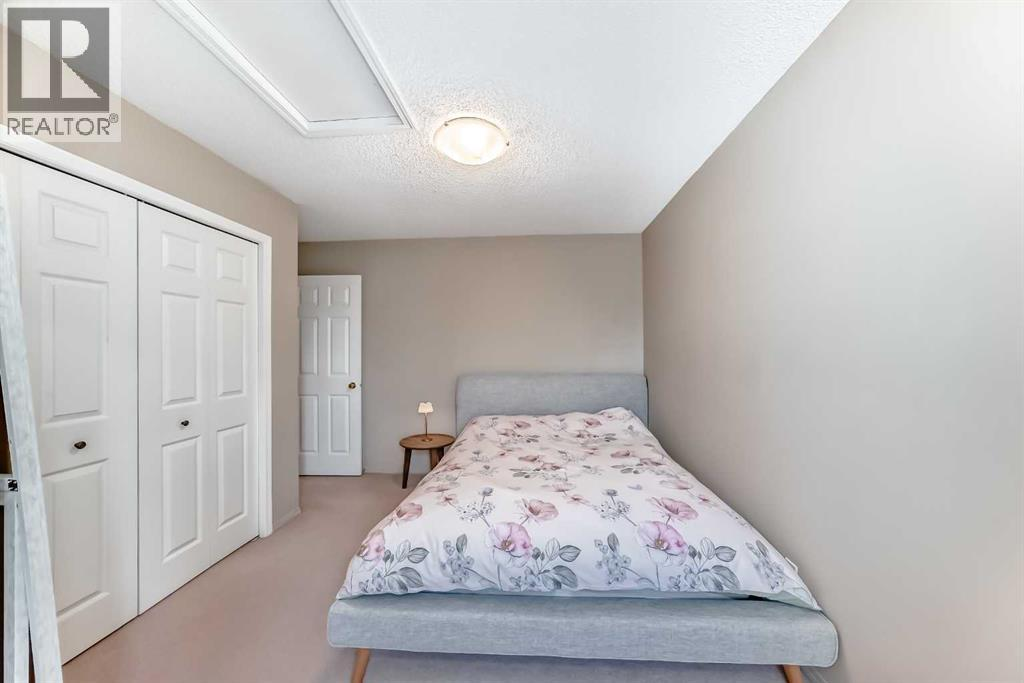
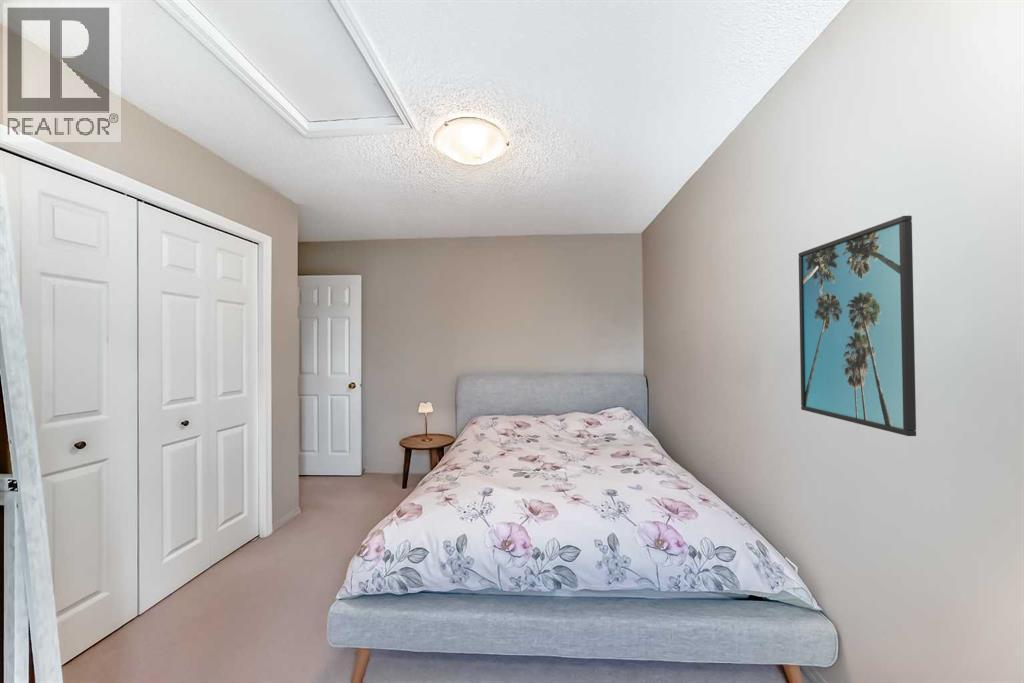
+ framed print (847, 328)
